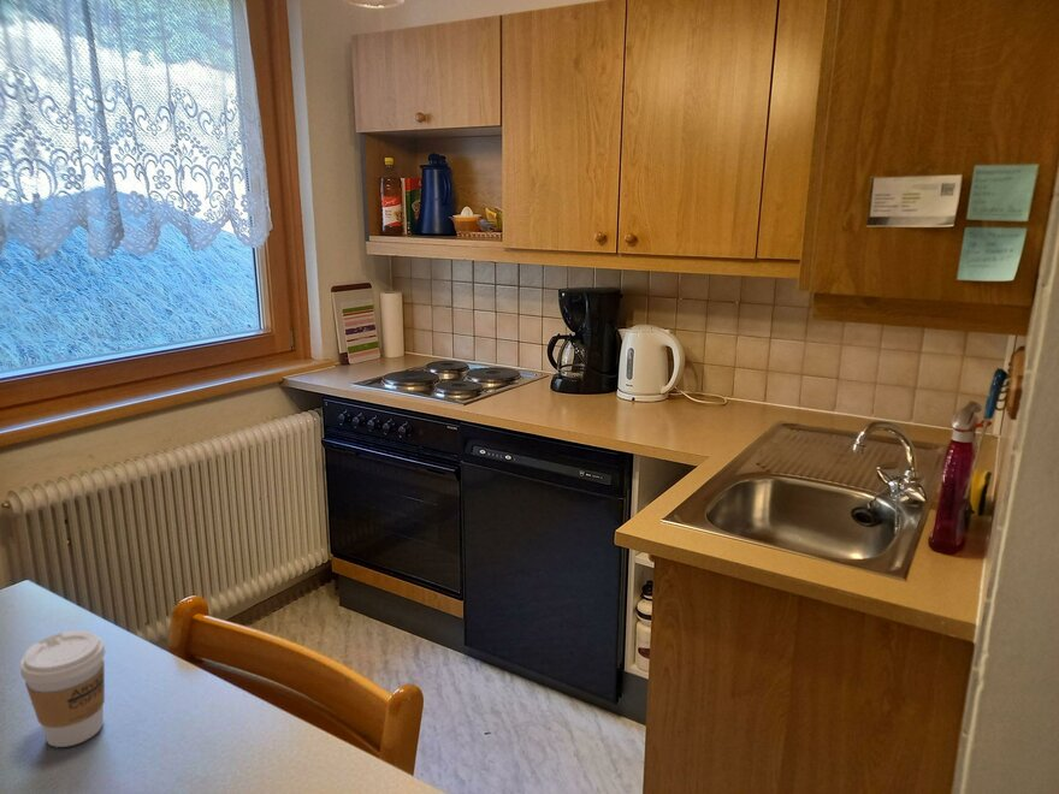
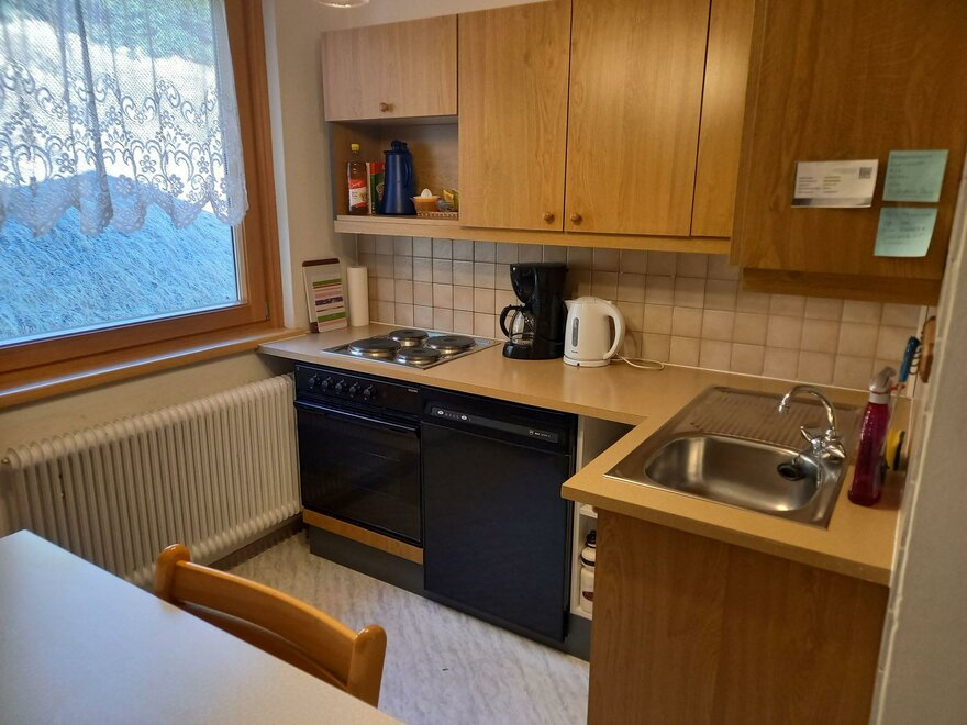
- coffee cup (67, 688)
